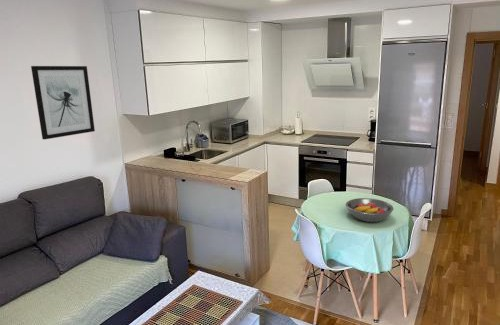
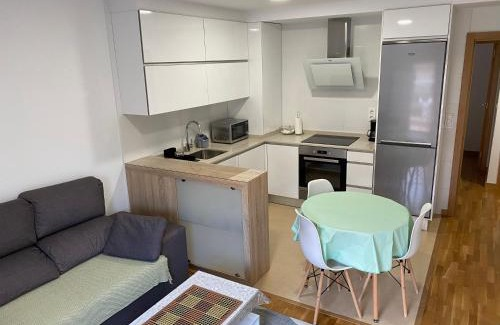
- wall art (65, 101)
- fruit bowl (368, 210)
